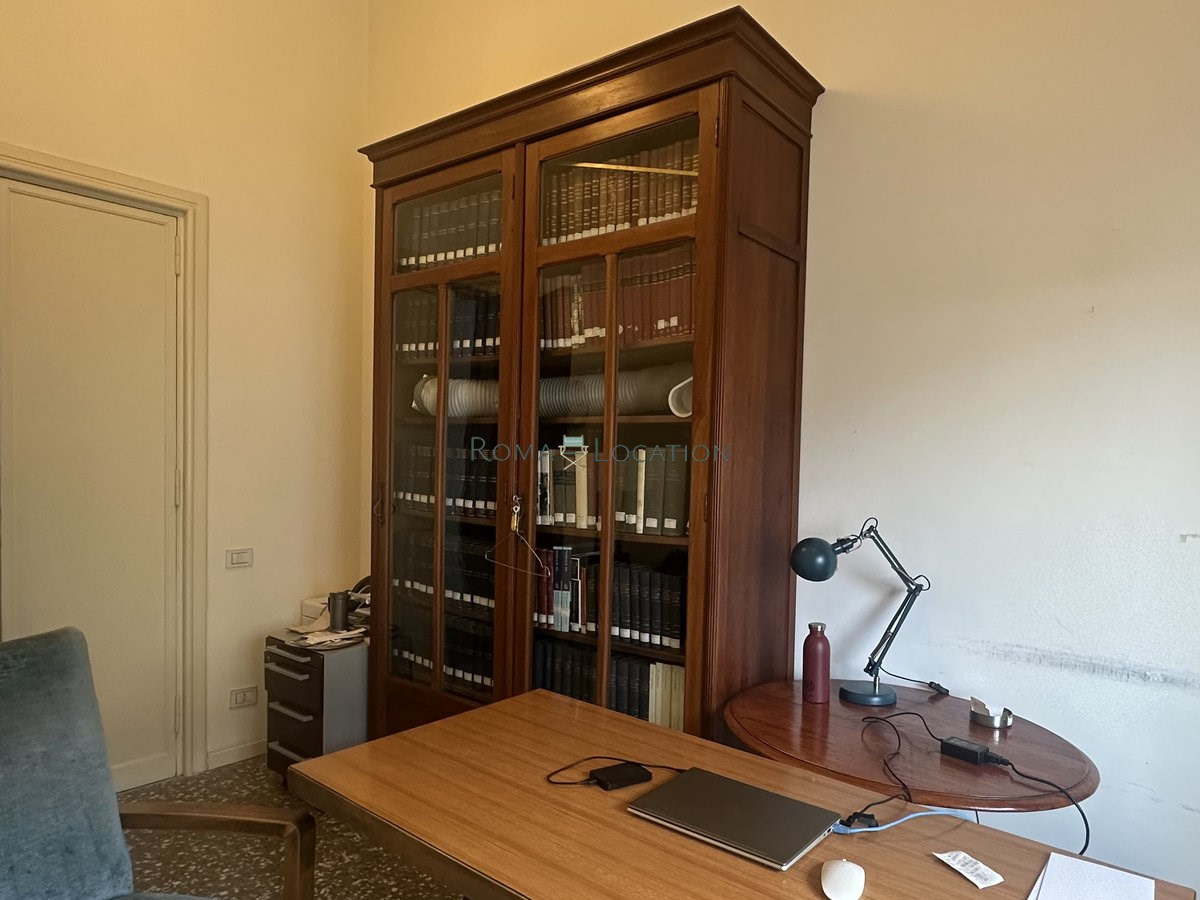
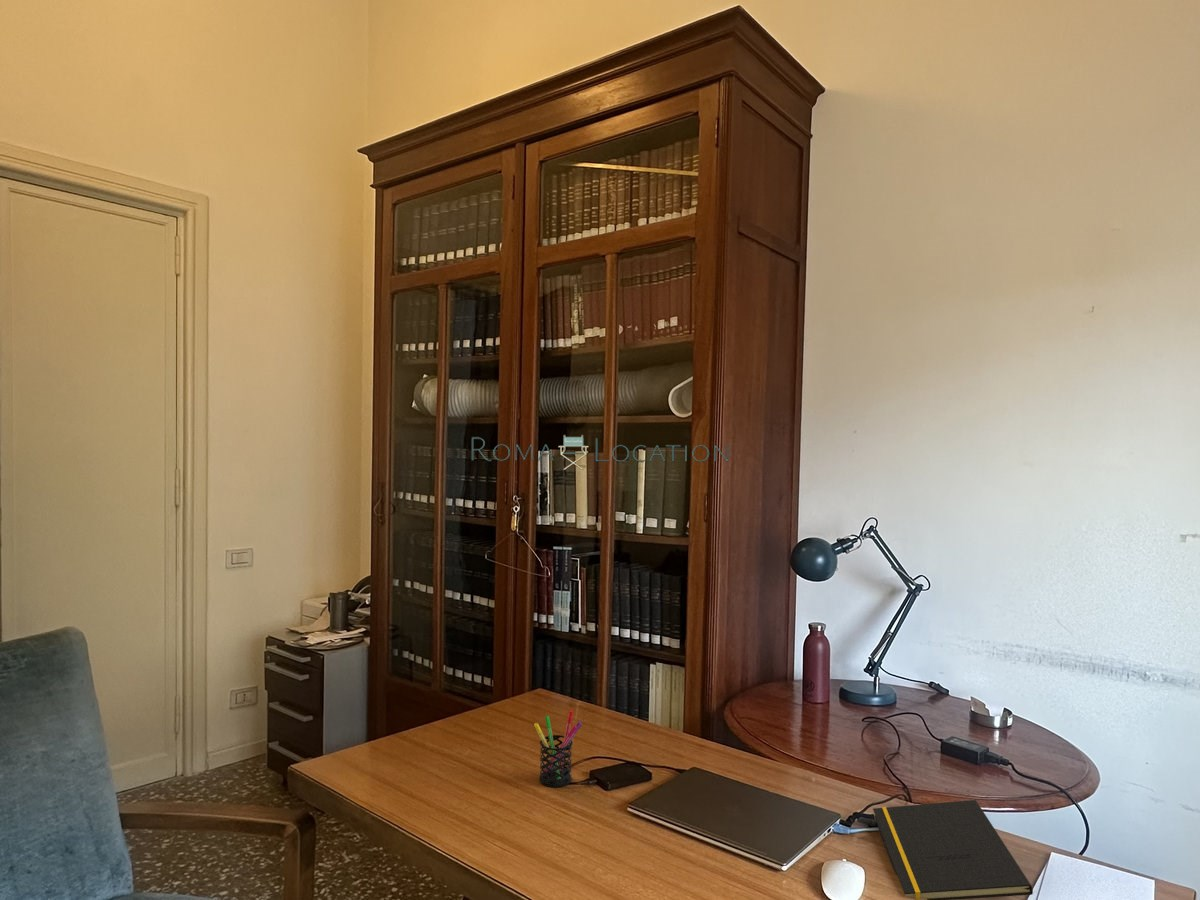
+ pen holder (556, 744)
+ notepad (944, 846)
